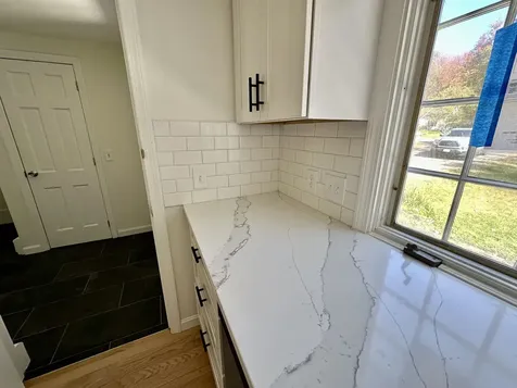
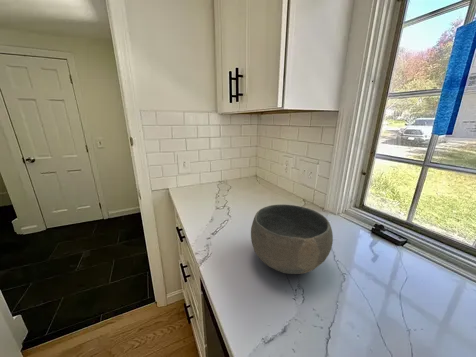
+ bowl (289, 239)
